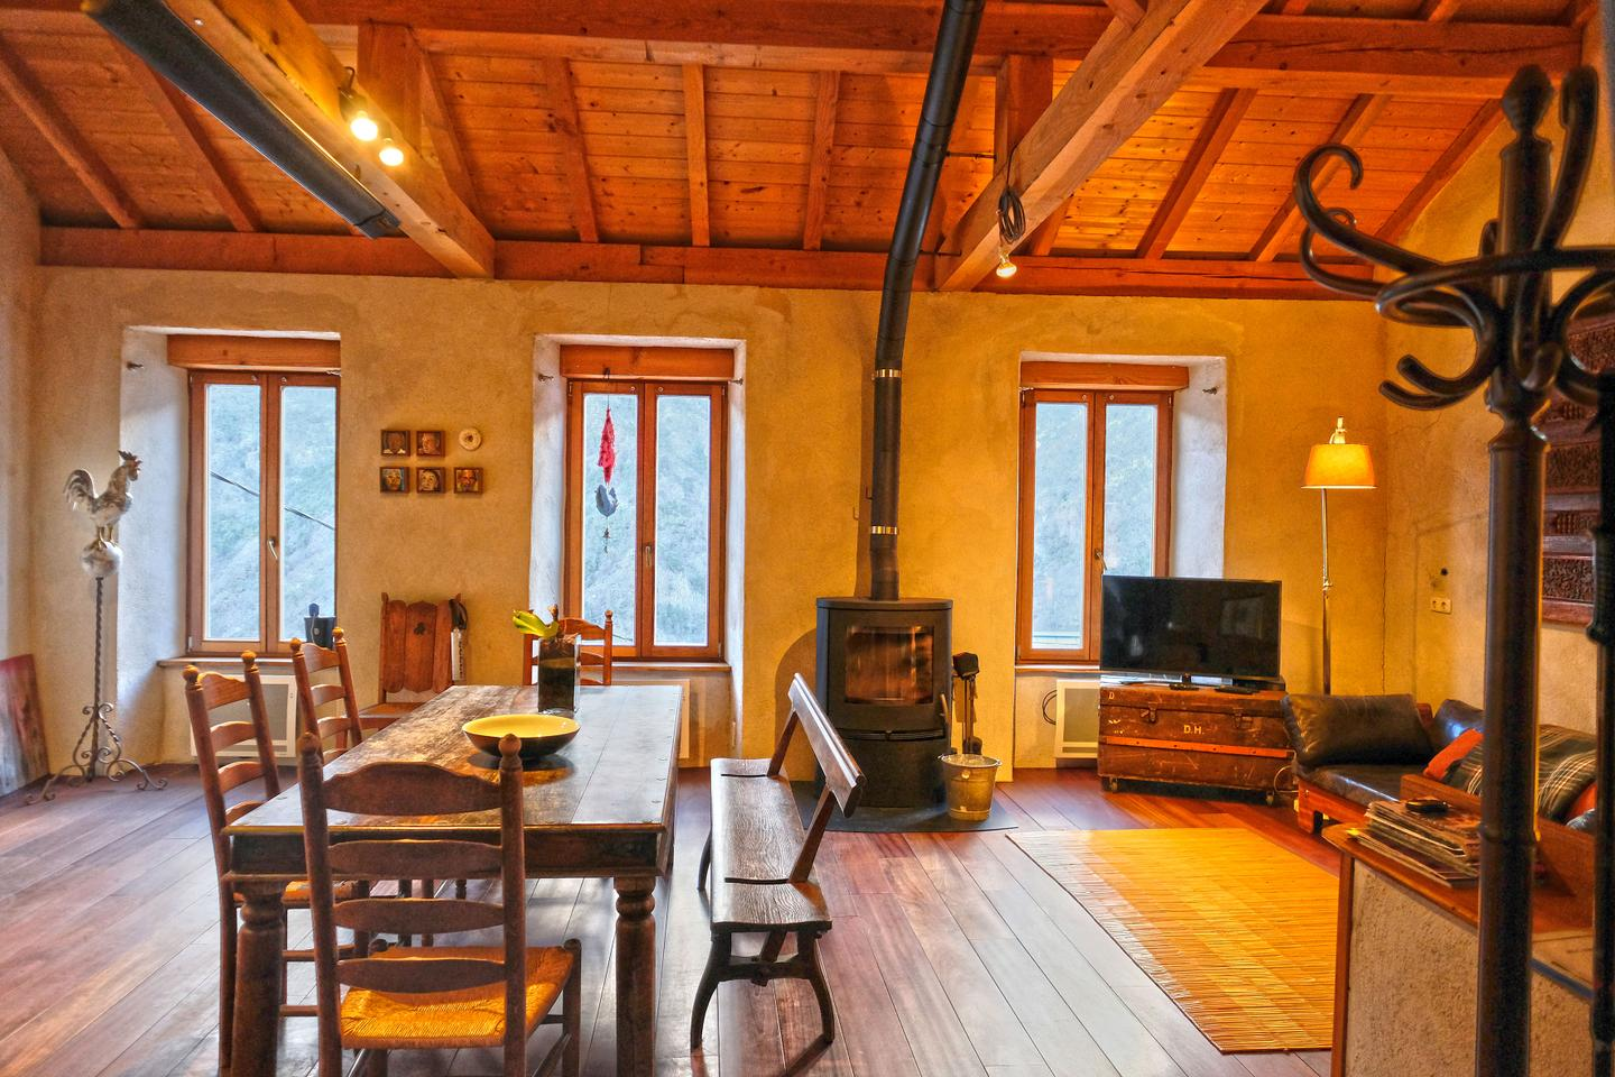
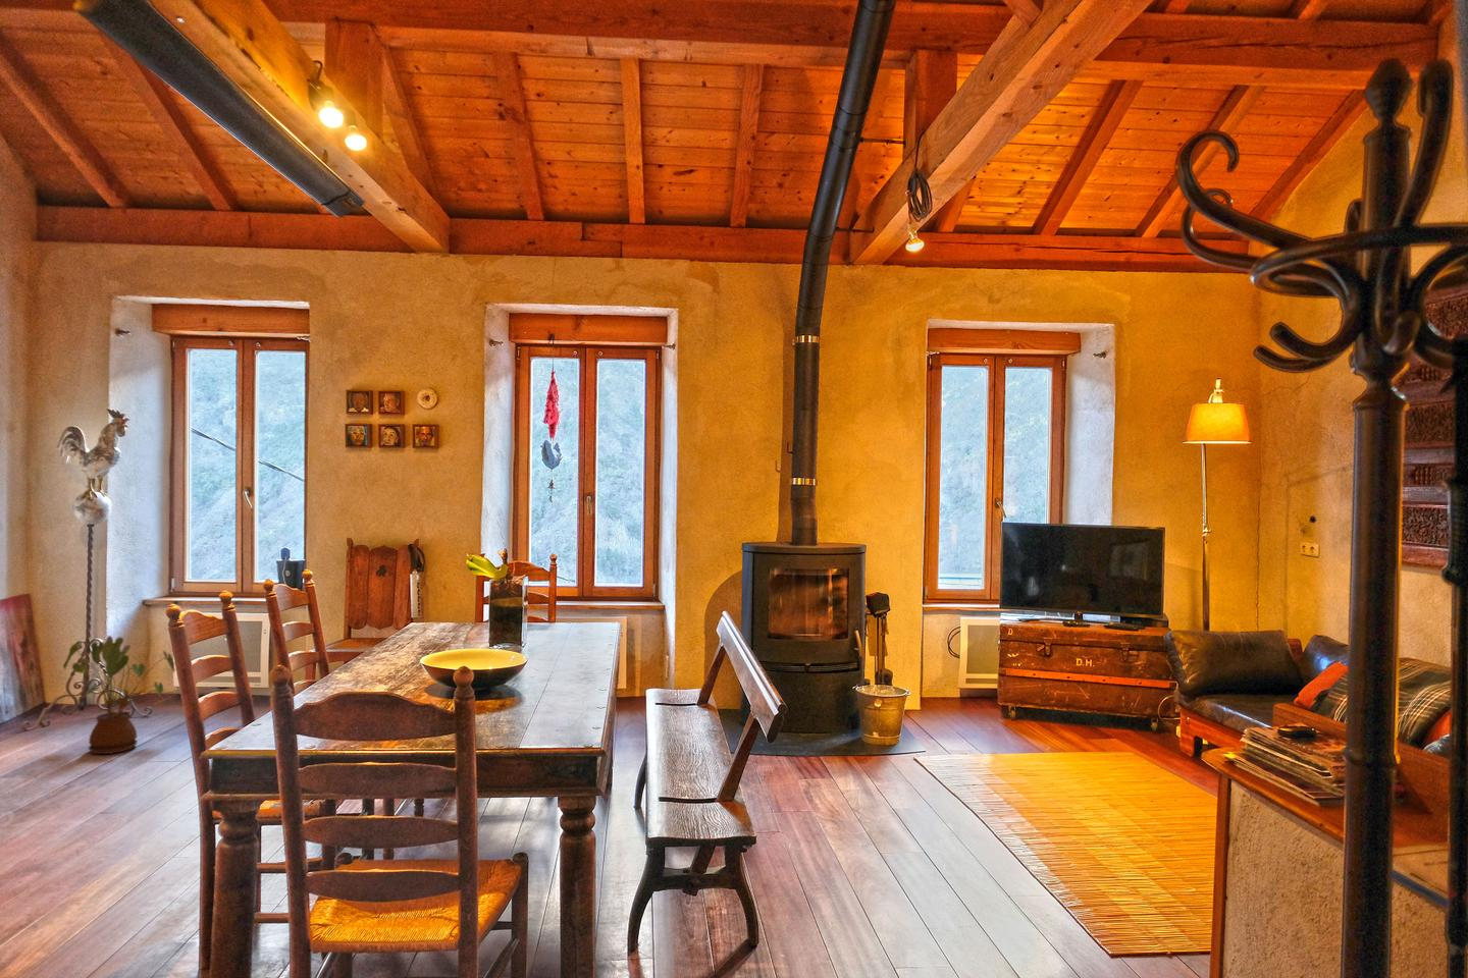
+ house plant (119, 693)
